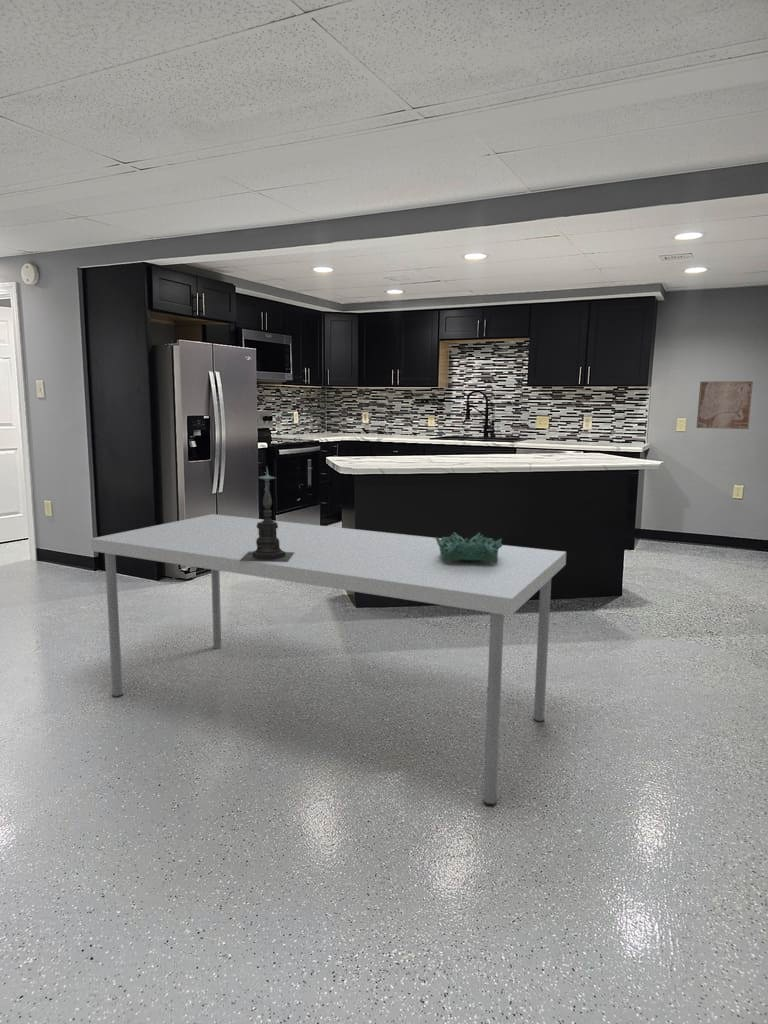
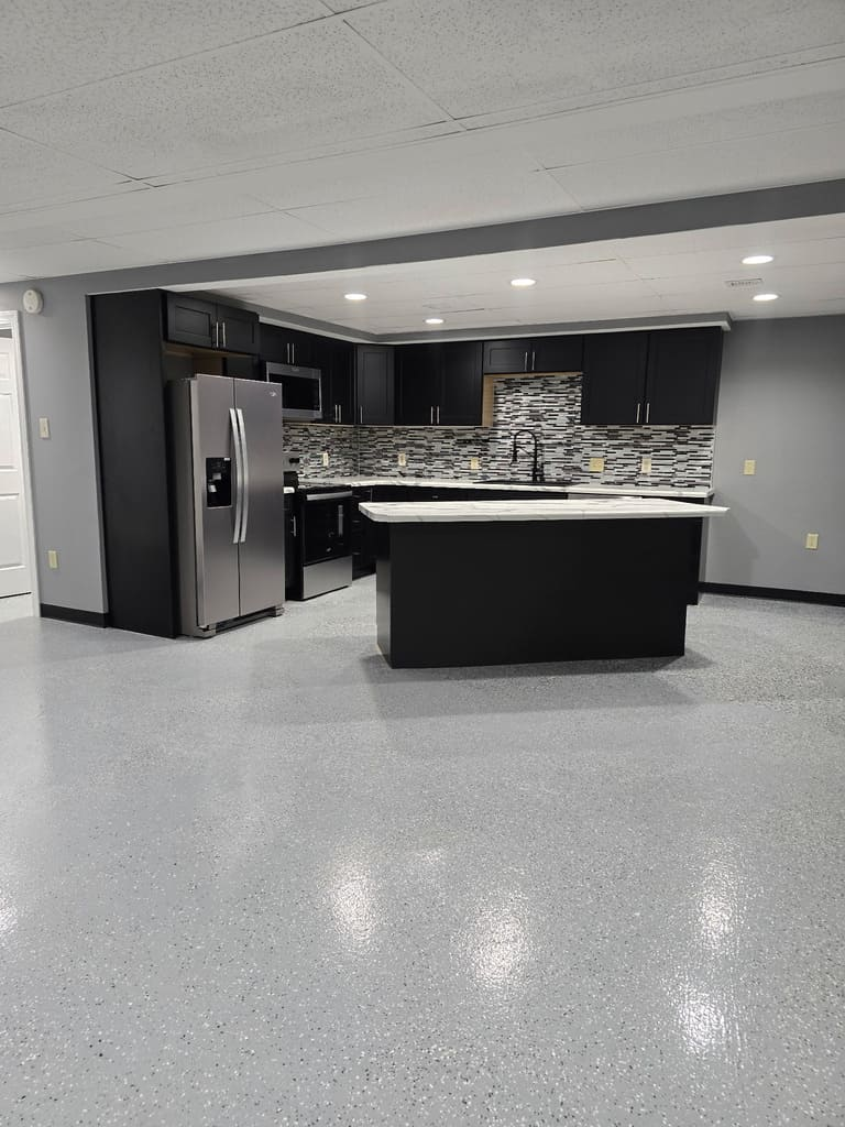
- candle holder (267, 509)
- wall art (724, 405)
- dining table (328, 587)
- decorative bowl (468, 547)
